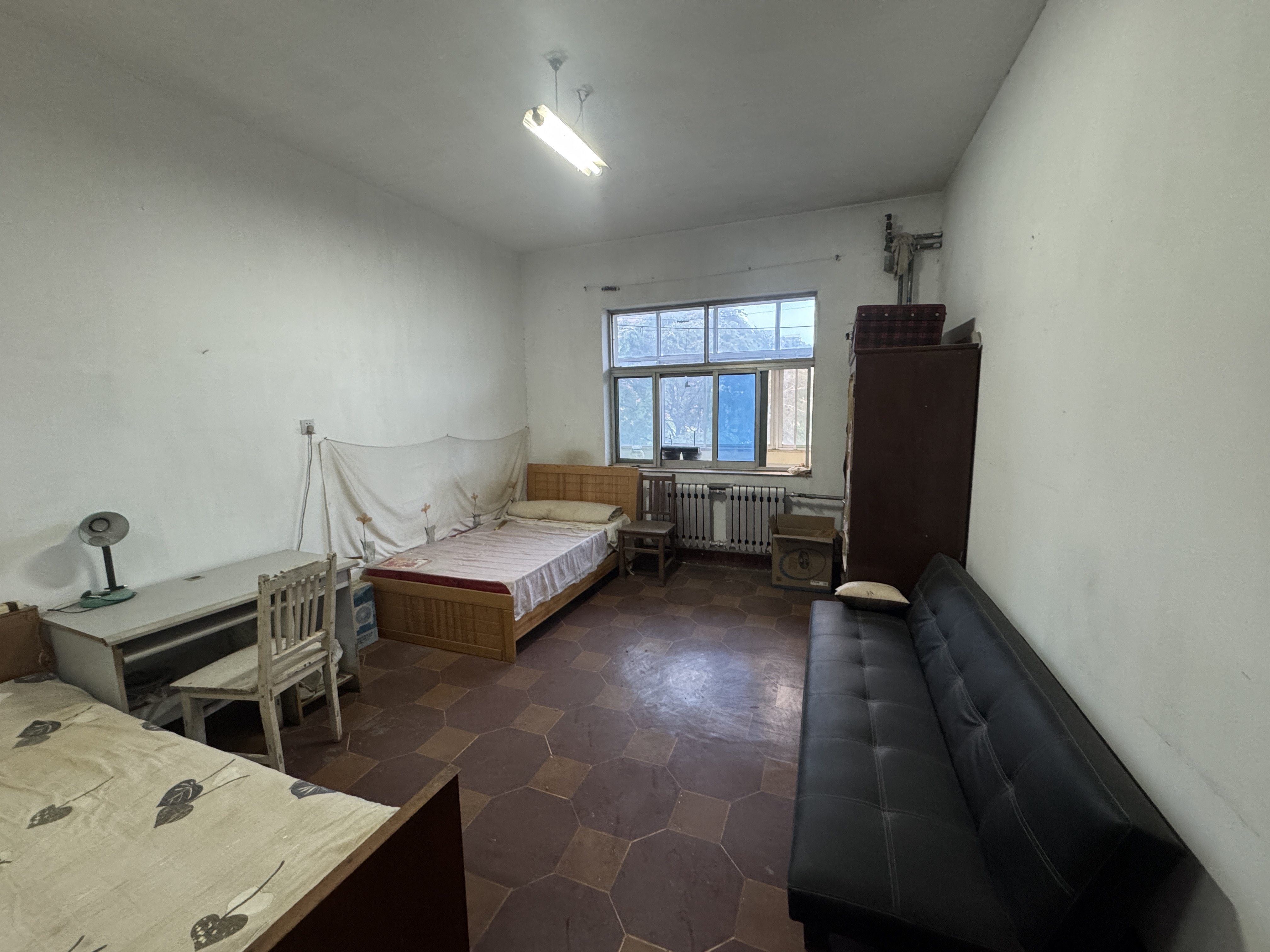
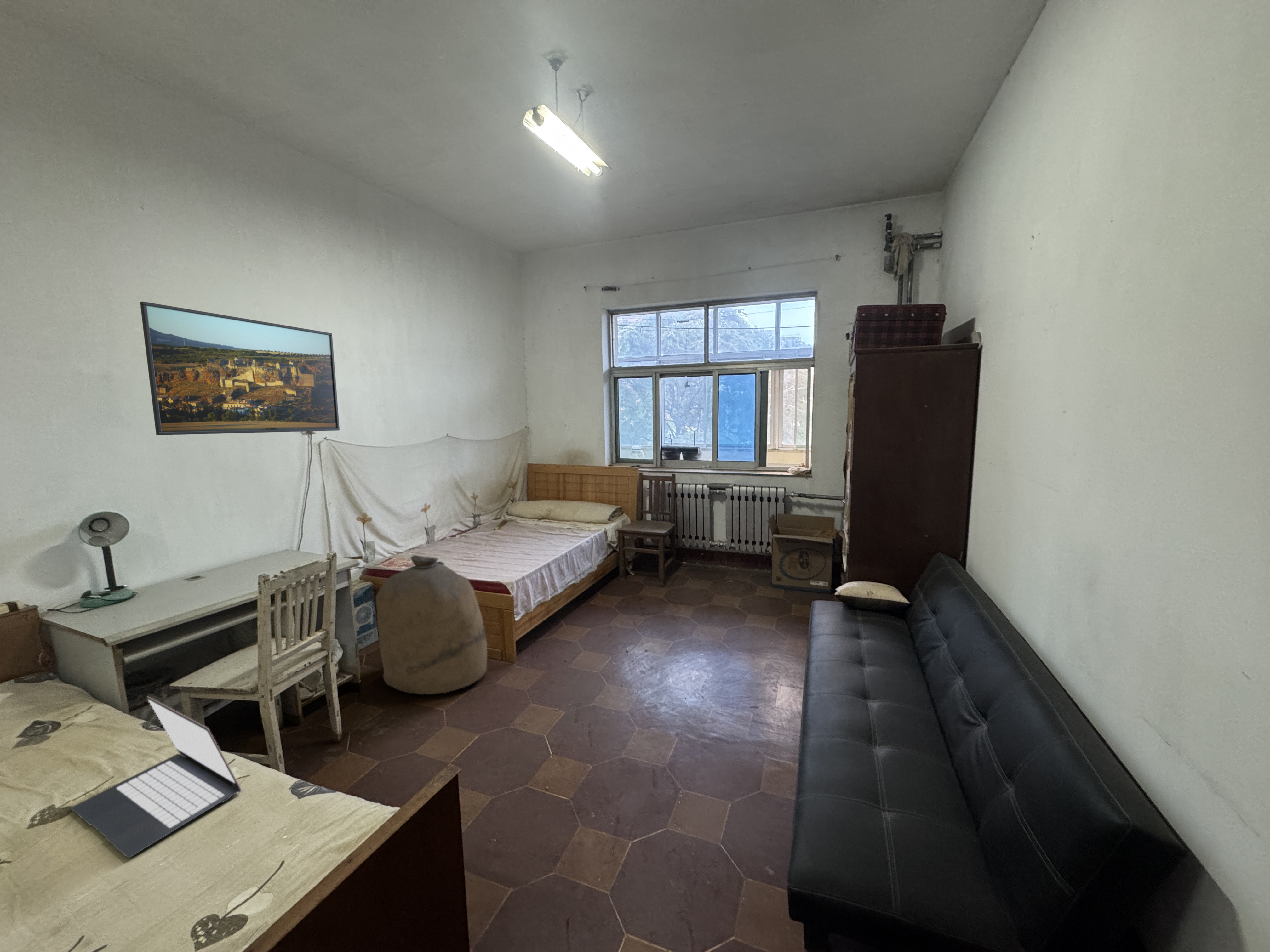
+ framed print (256, 377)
+ bag (431, 617)
+ laptop (155, 765)
